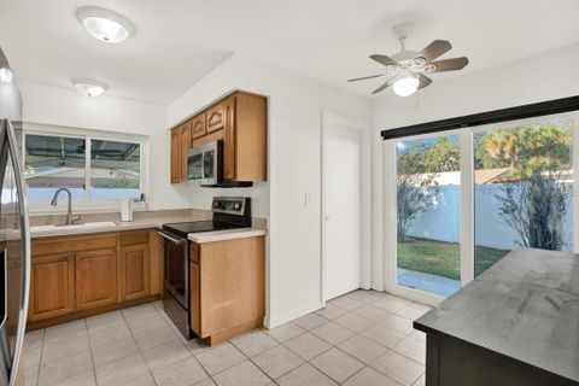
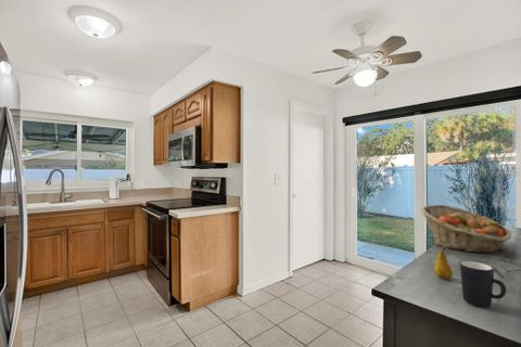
+ fruit basket (462, 226)
+ fruit (443, 262)
+ mug (482, 285)
